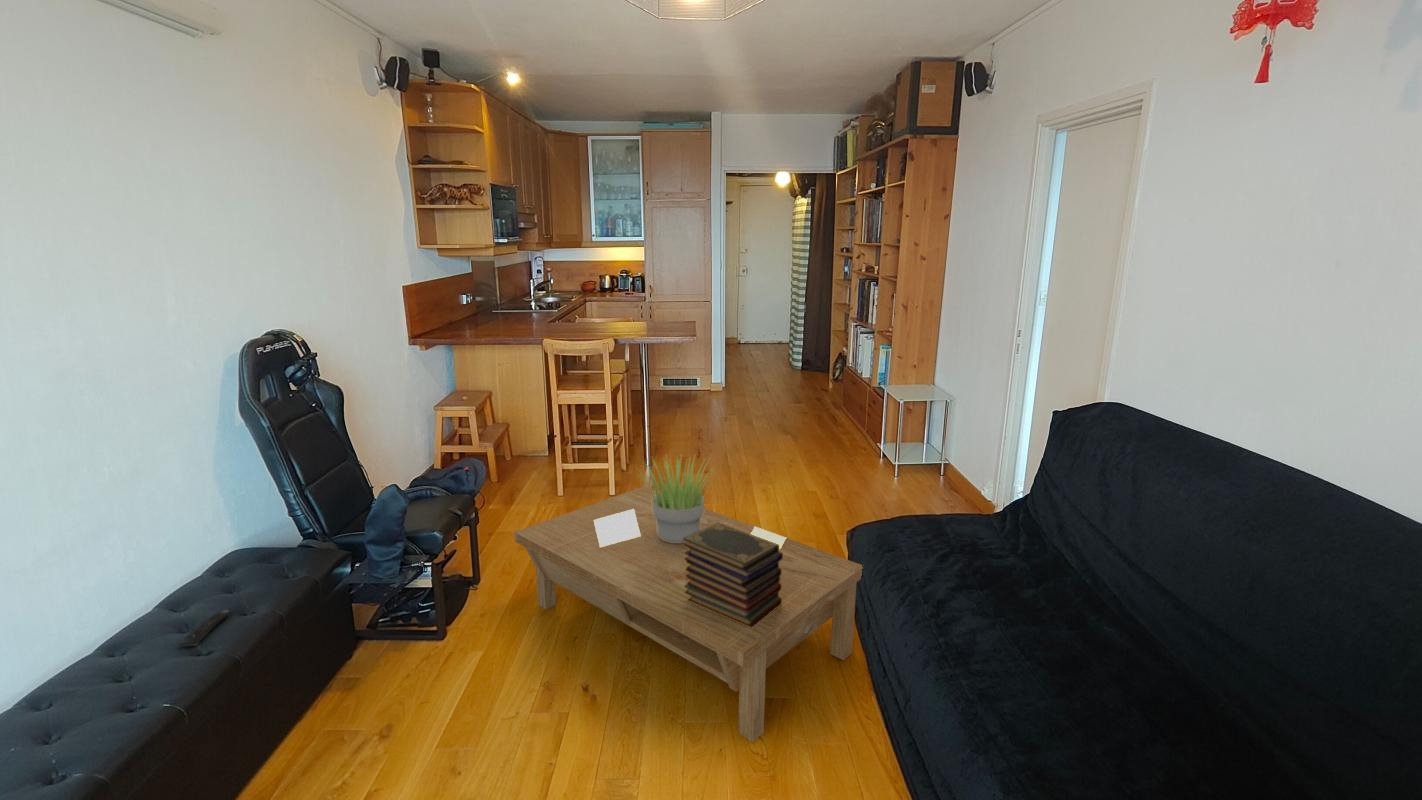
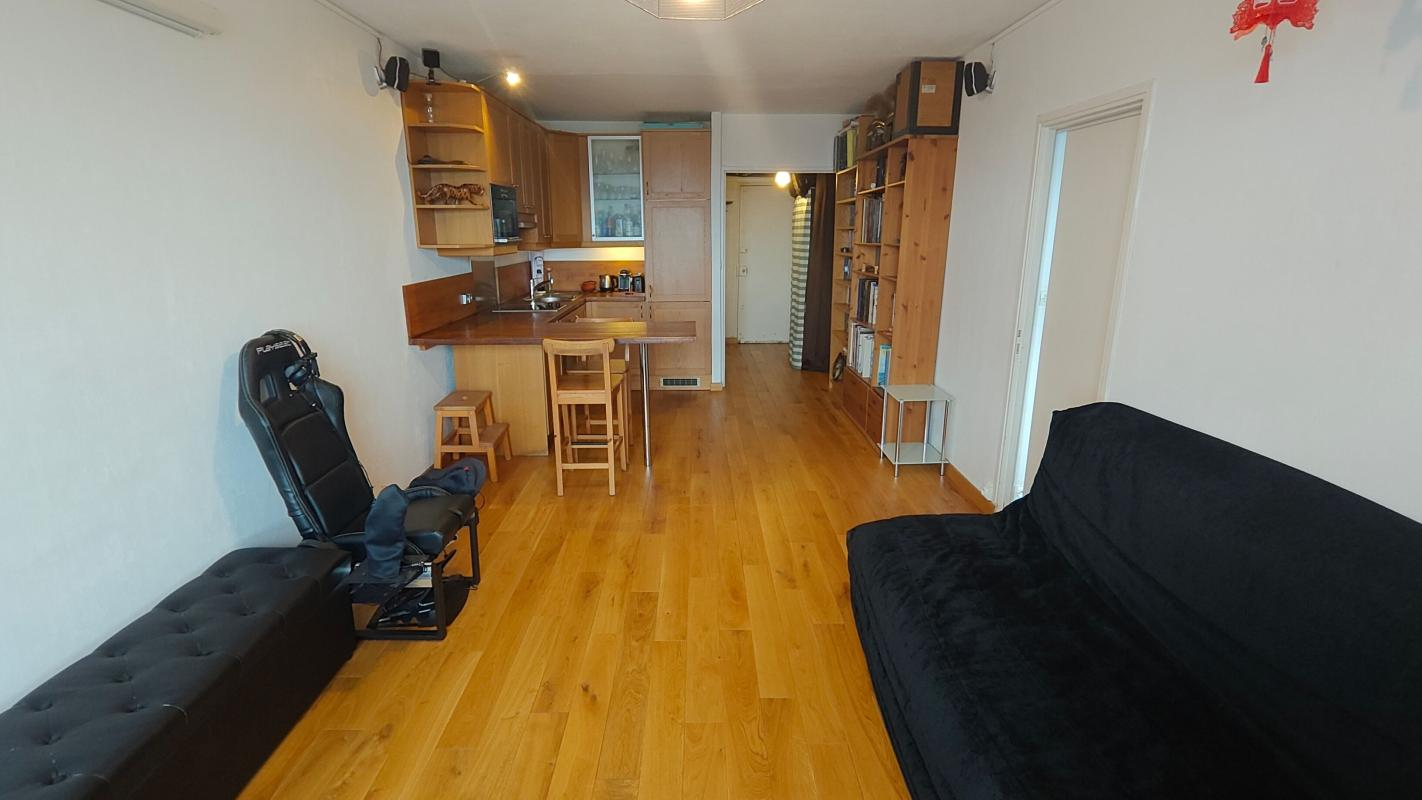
- book stack (731, 571)
- potted plant (678, 501)
- coffee table (680, 589)
- remote control (207, 626)
